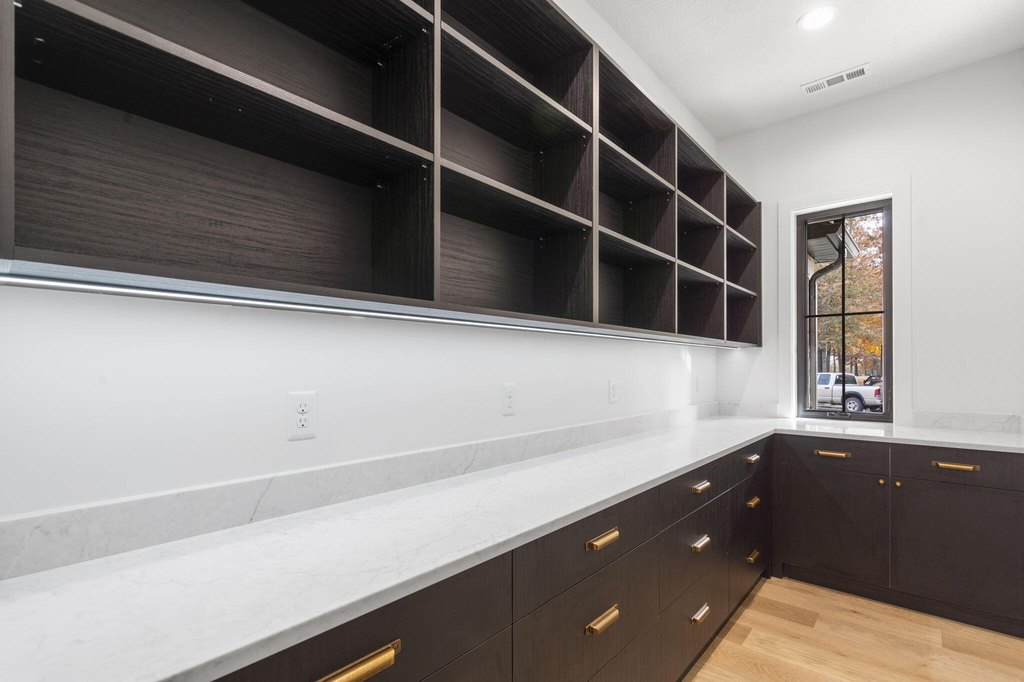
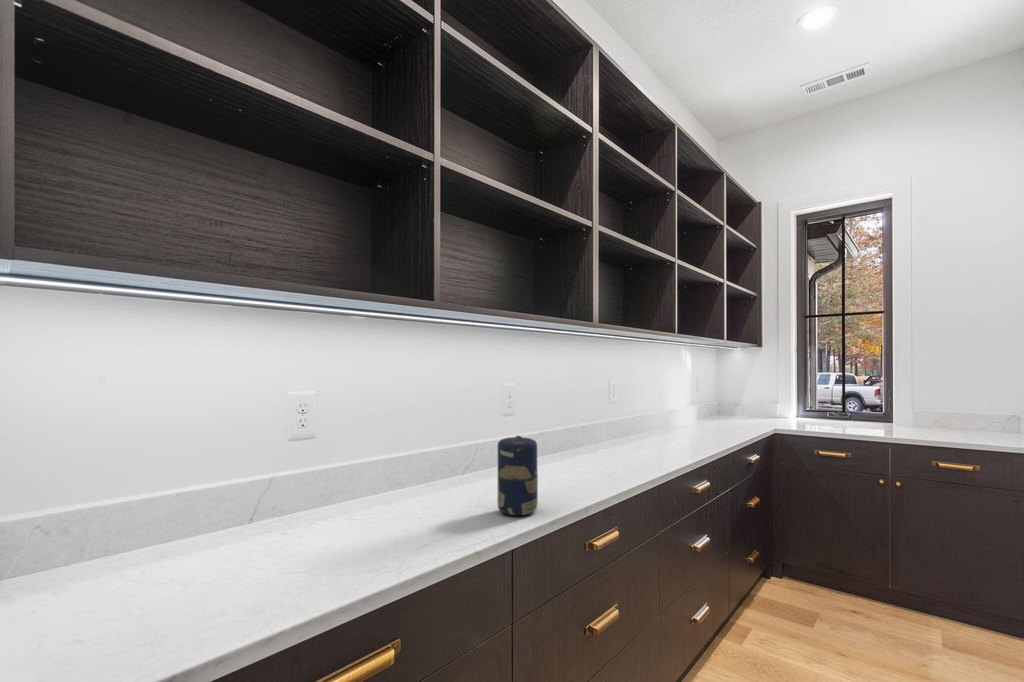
+ candle (517, 473)
